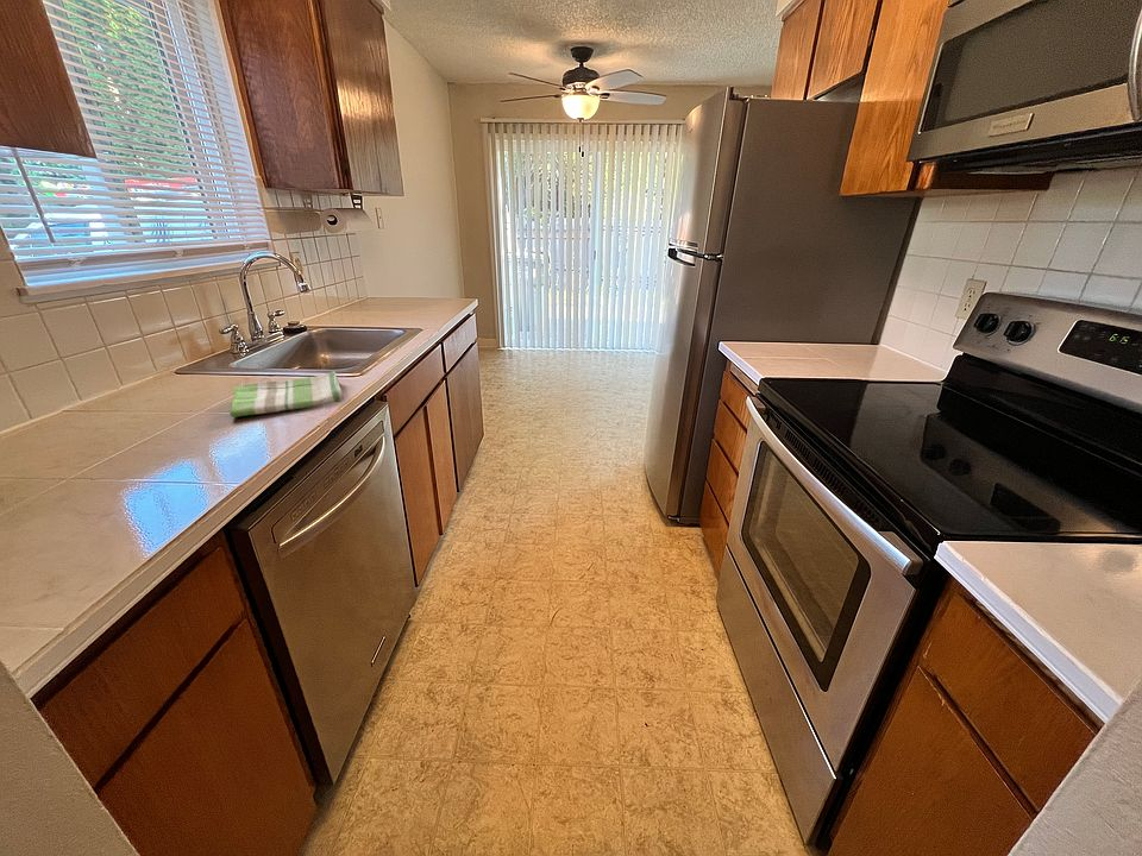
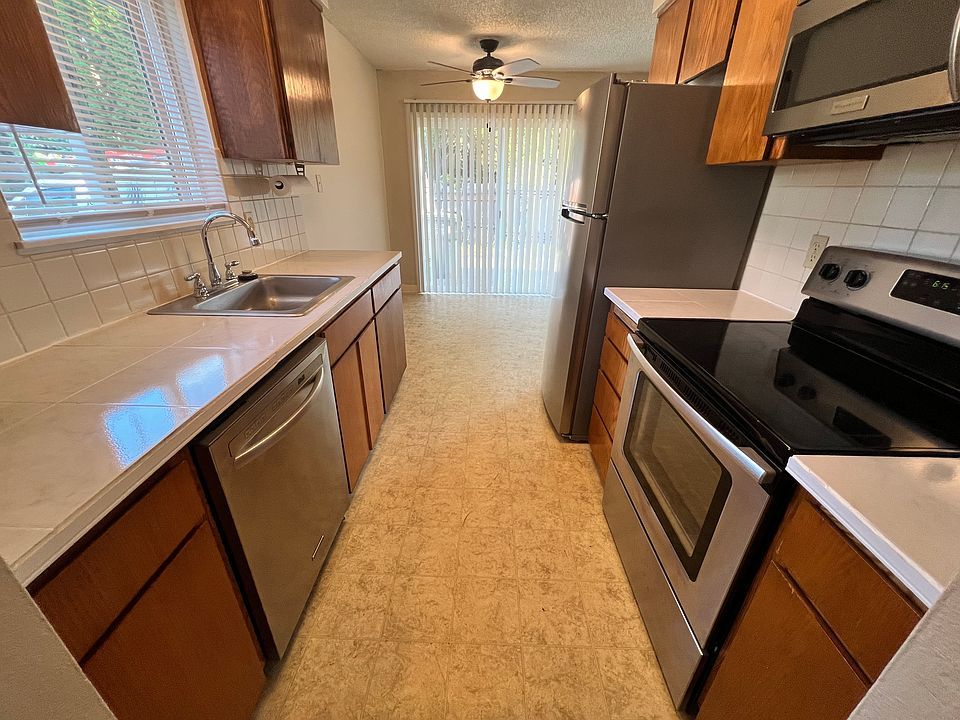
- dish towel (288, 391)
